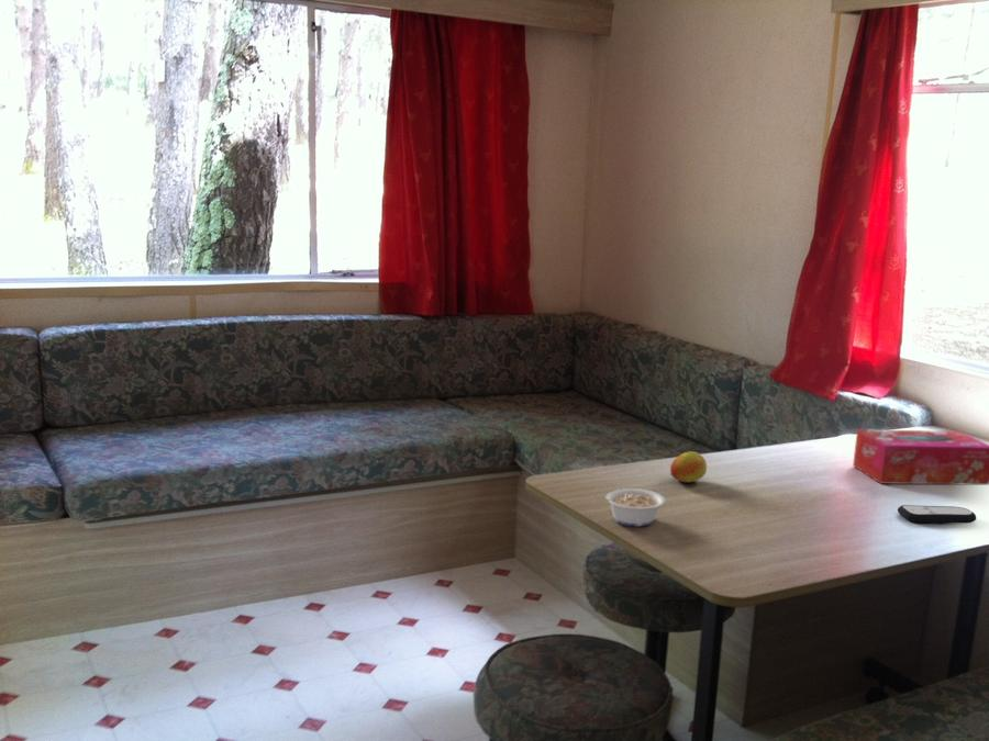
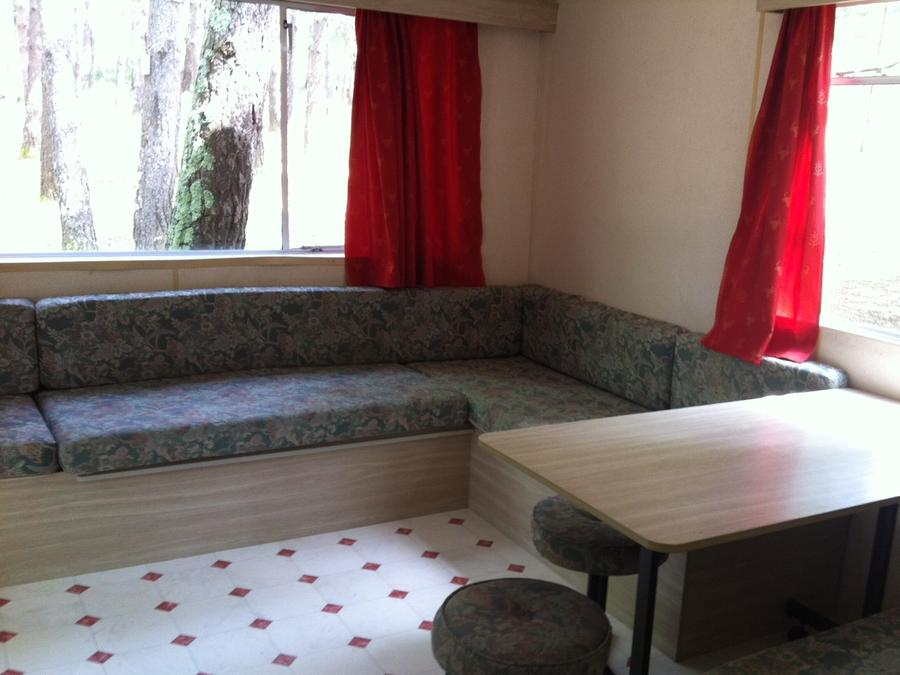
- legume (633, 507)
- tissue box (921, 457)
- fruit (688, 467)
- remote control (937, 514)
